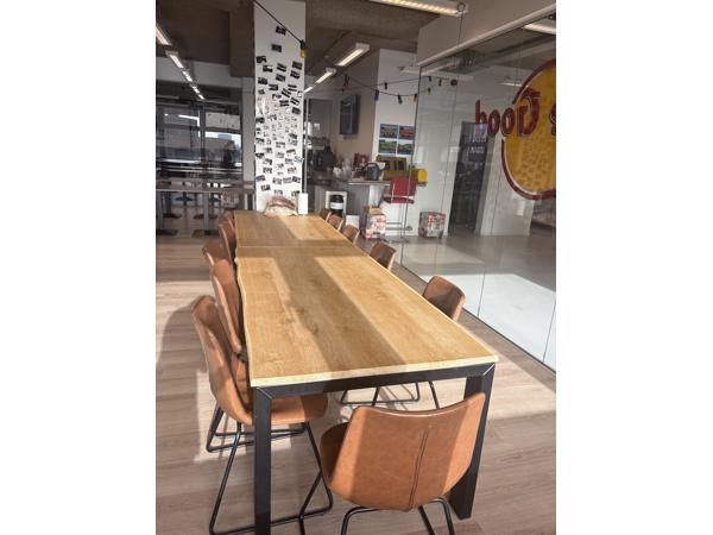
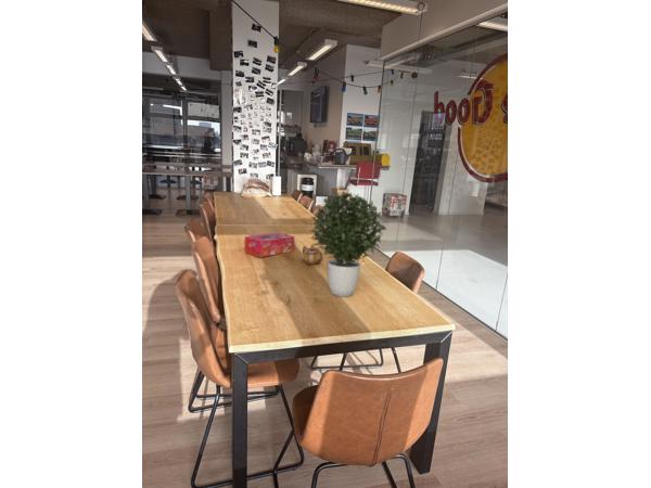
+ teapot (312, 253)
+ potted plant (345, 243)
+ tissue box (269, 244)
